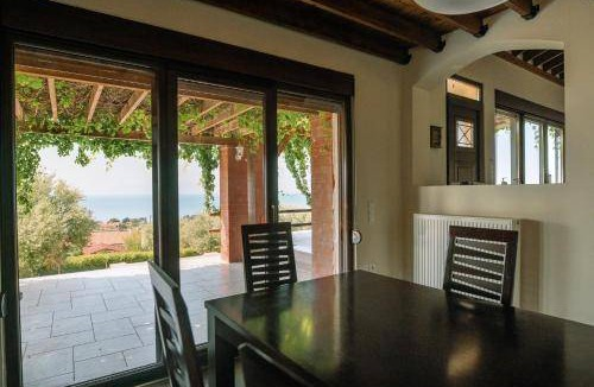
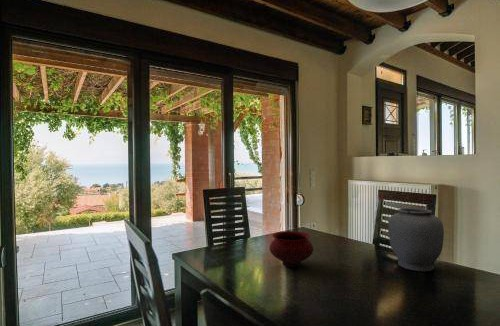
+ bowl (291, 250)
+ vase (415, 237)
